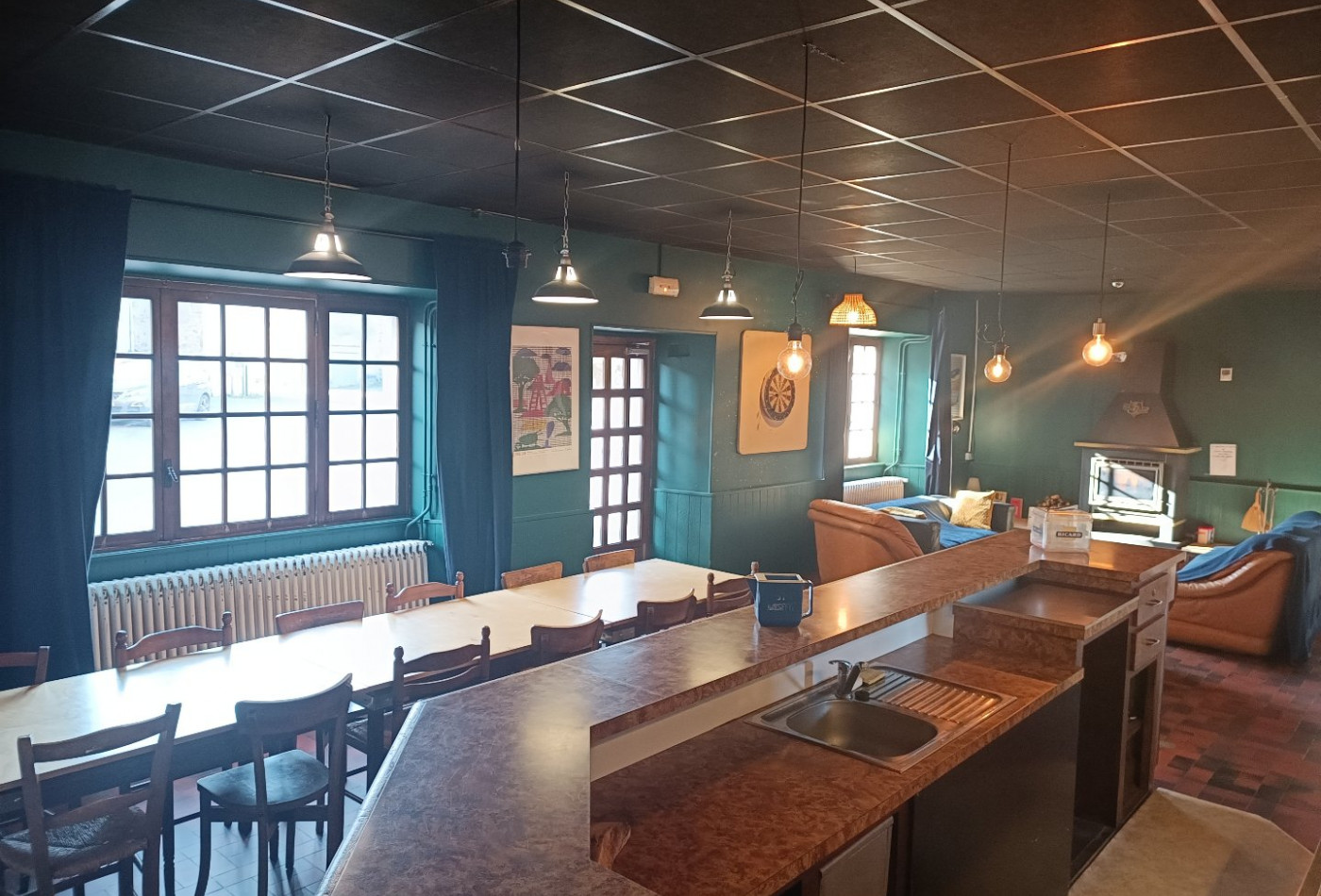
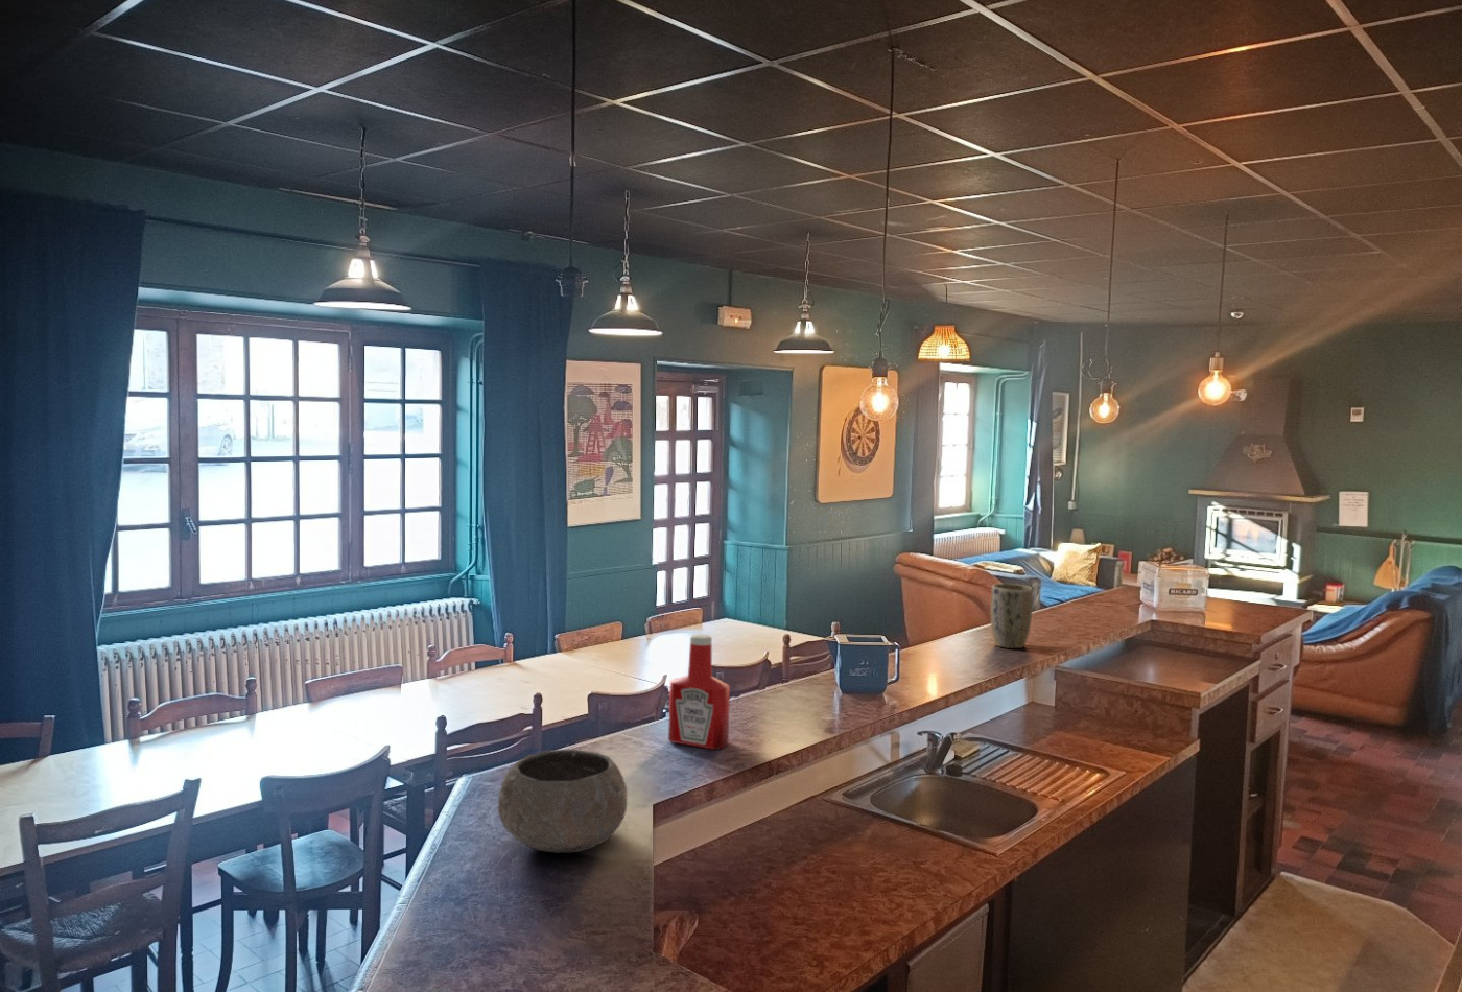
+ plant pot (1009, 616)
+ bowl (563, 802)
+ soap bottle (698, 689)
